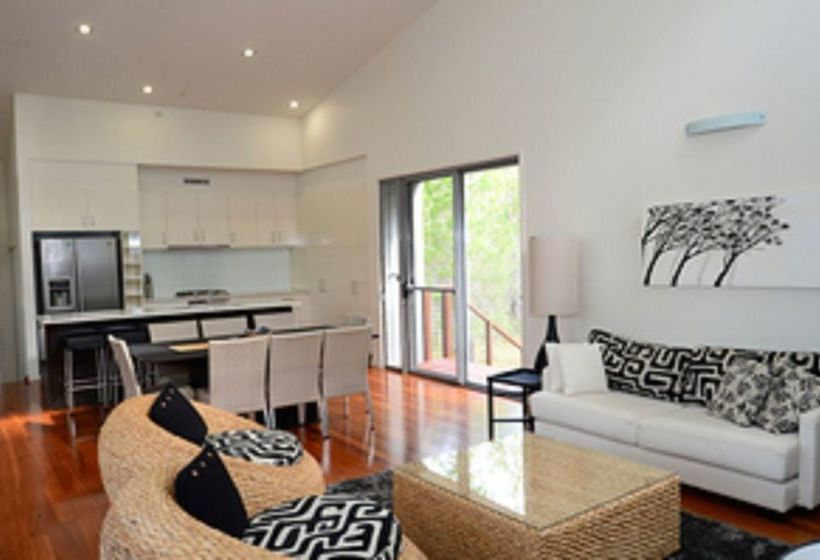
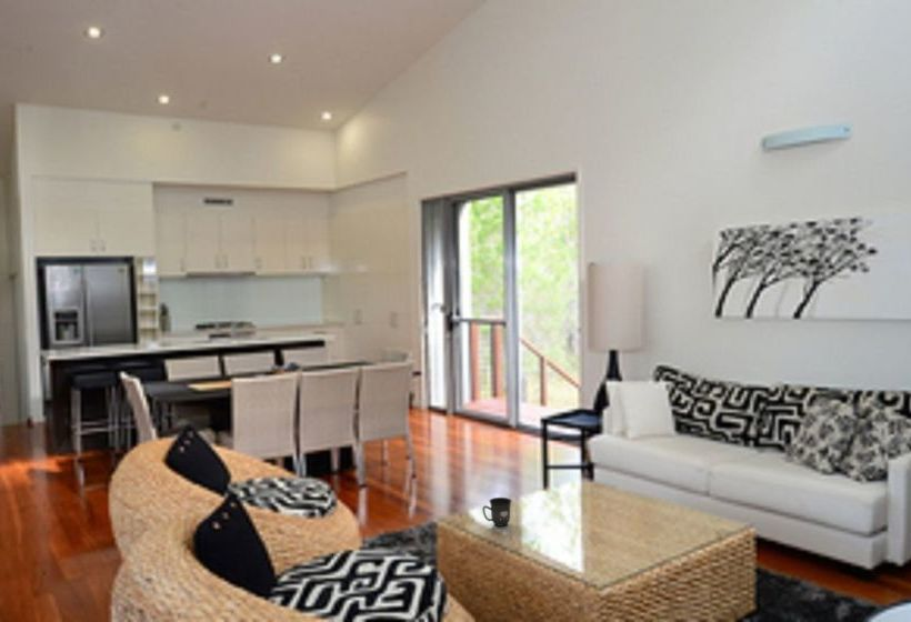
+ mug (497, 512)
